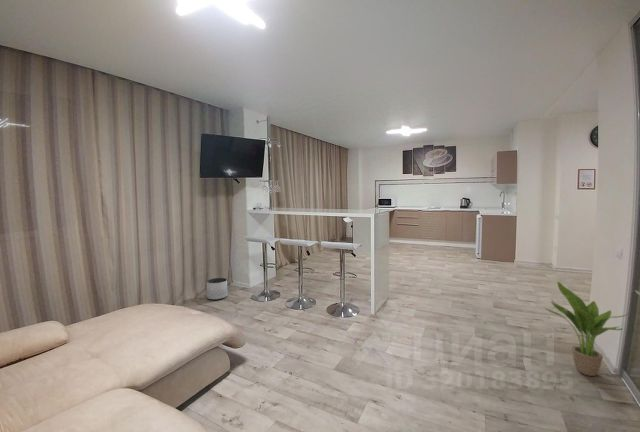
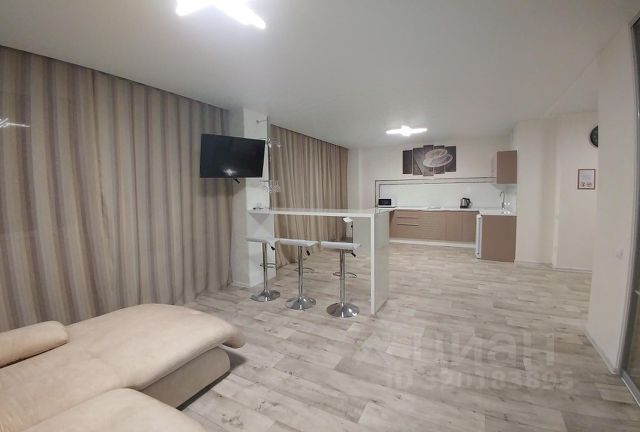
- potted plant (579, 331)
- planter (217, 288)
